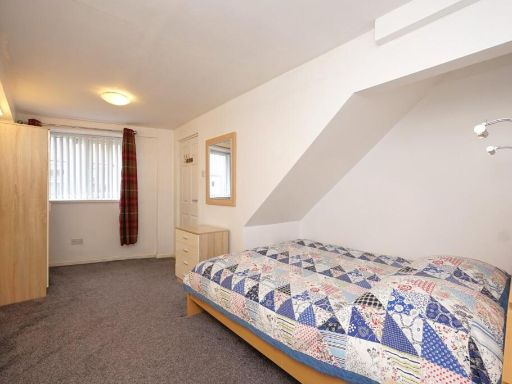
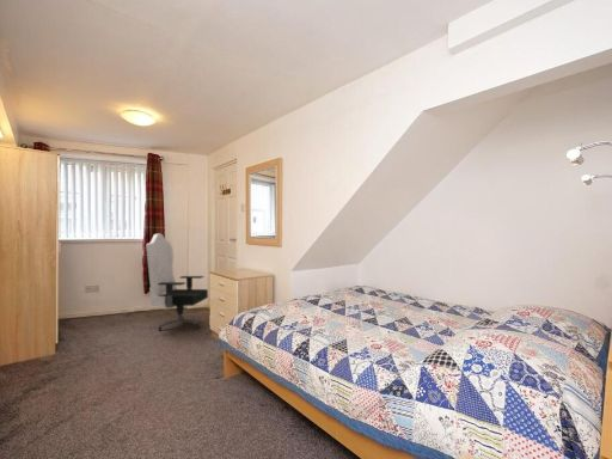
+ office chair (179, 277)
